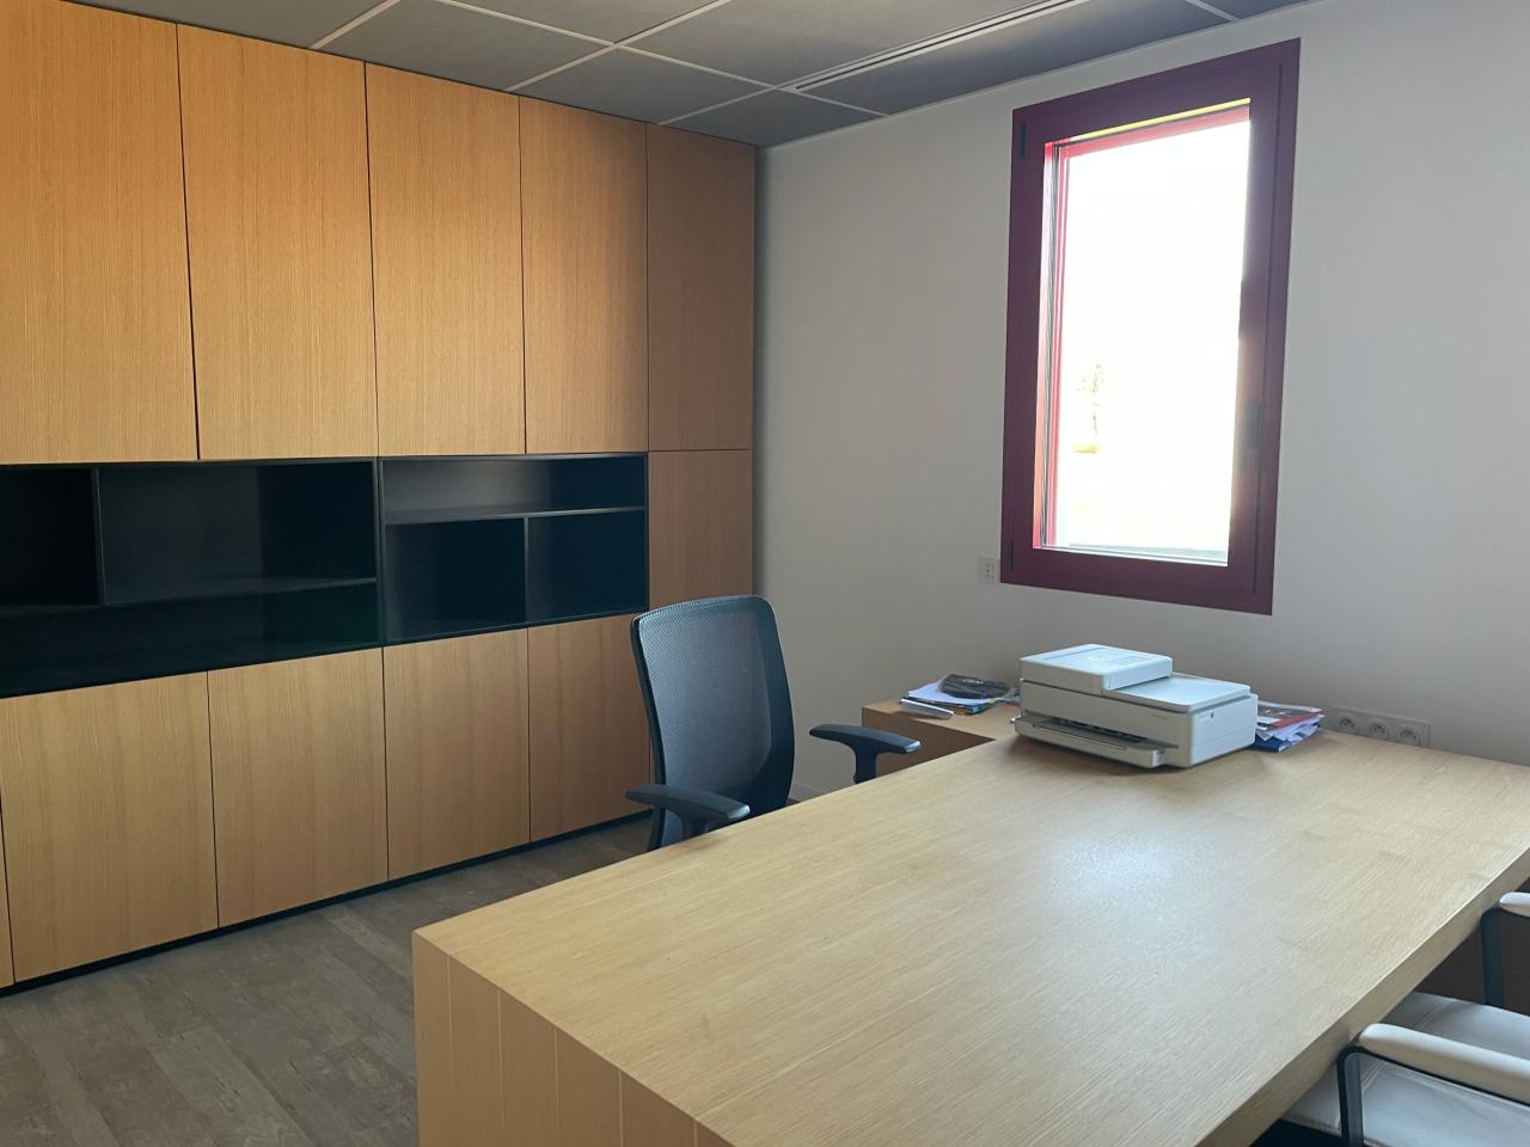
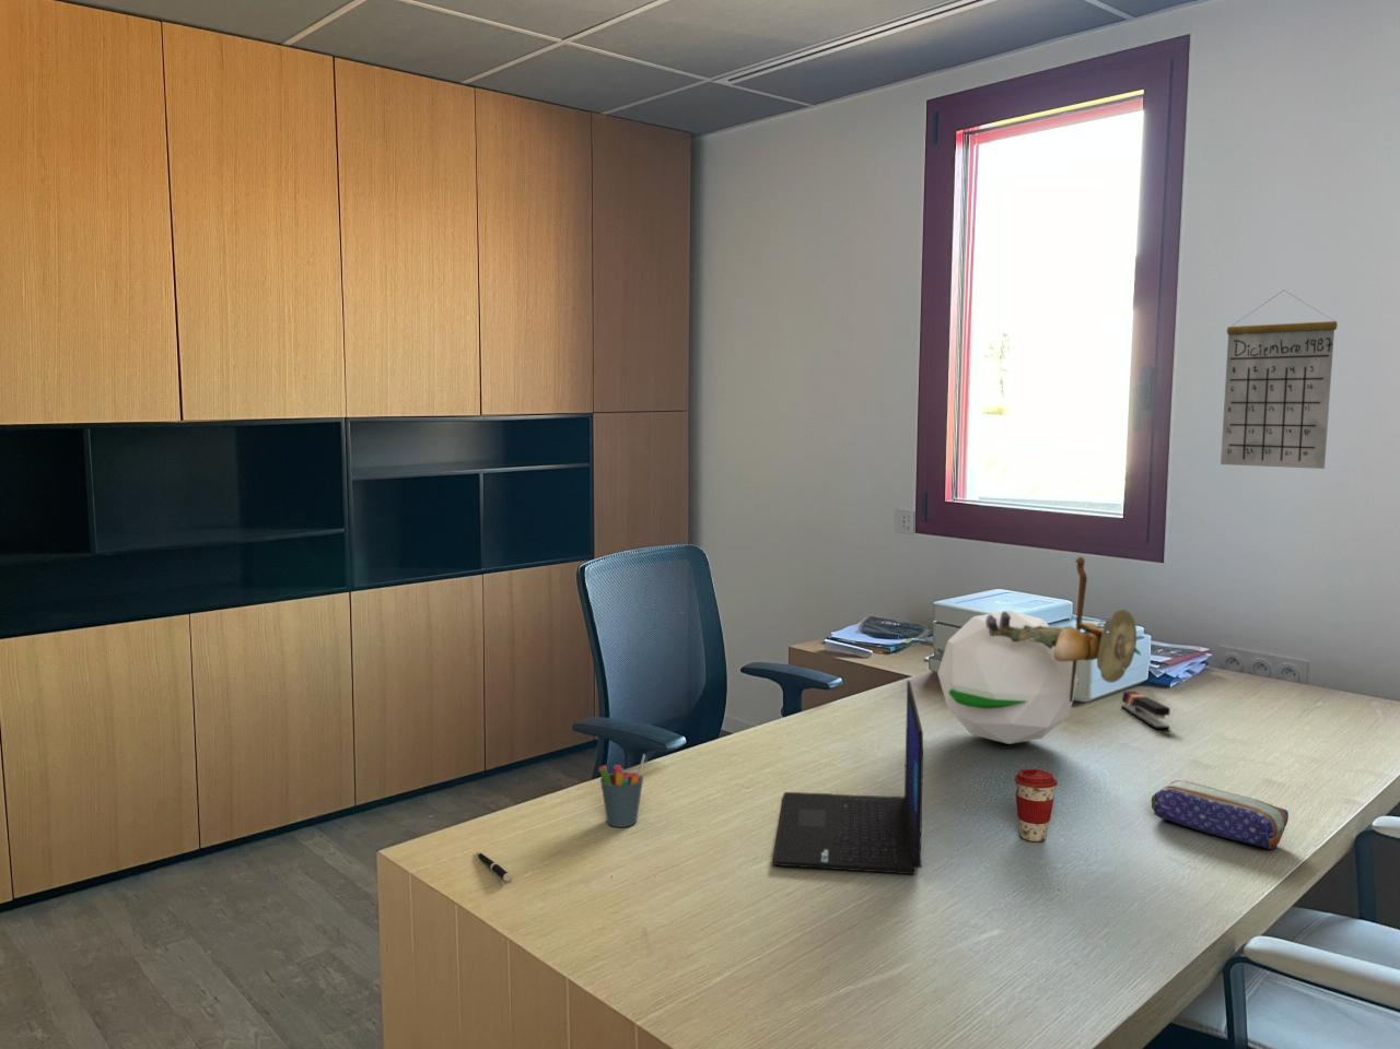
+ coffee cup (1034, 804)
+ pencil case (1217, 811)
+ stapler (1144, 707)
+ pen holder (622, 789)
+ toy figurine (1038, 656)
+ pen (491, 863)
+ laptop (847, 794)
+ calendar (1277, 378)
